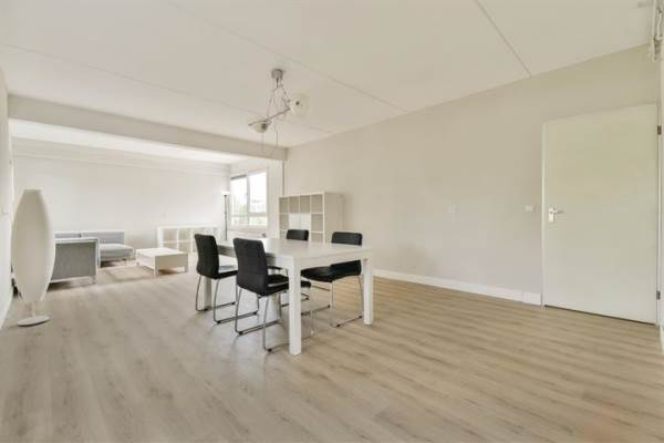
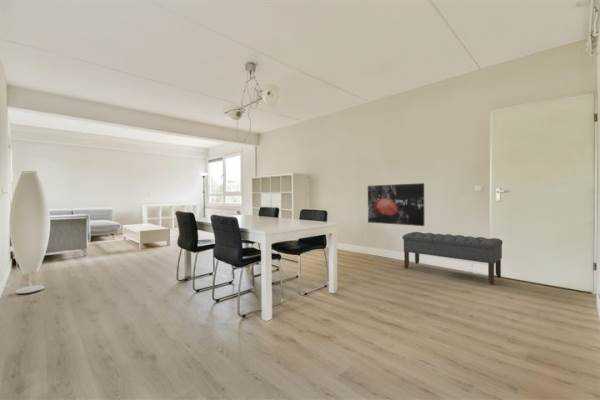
+ wall art (393, 204)
+ bench (449, 254)
